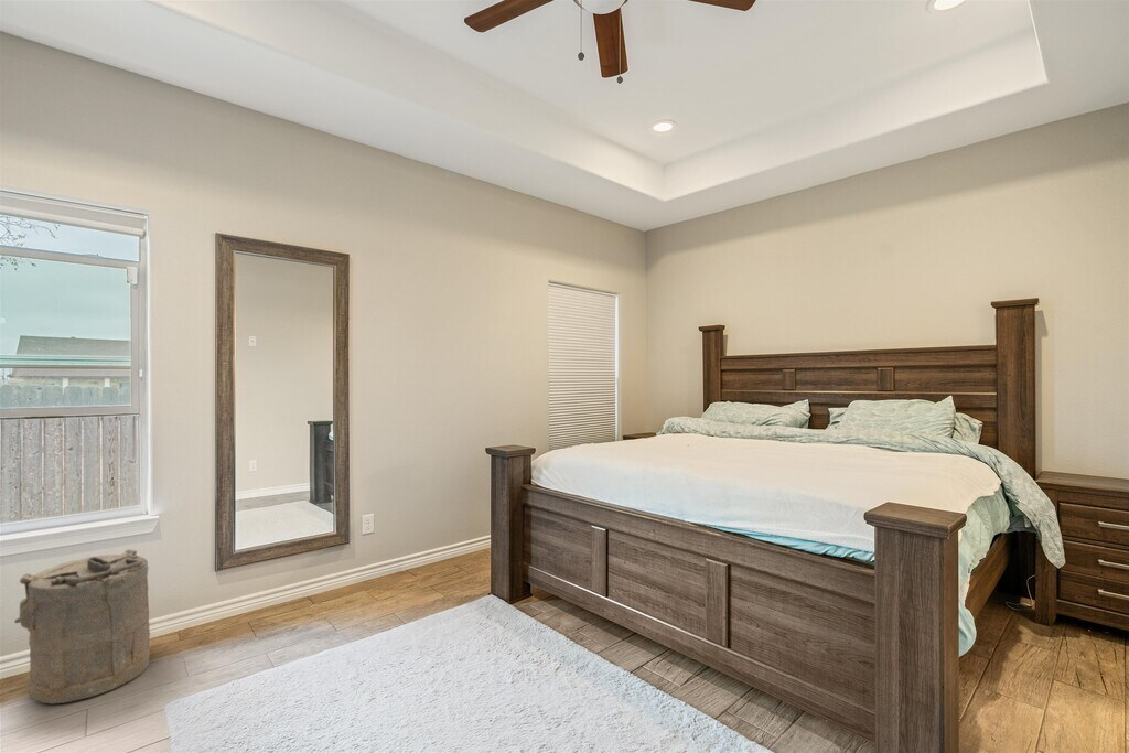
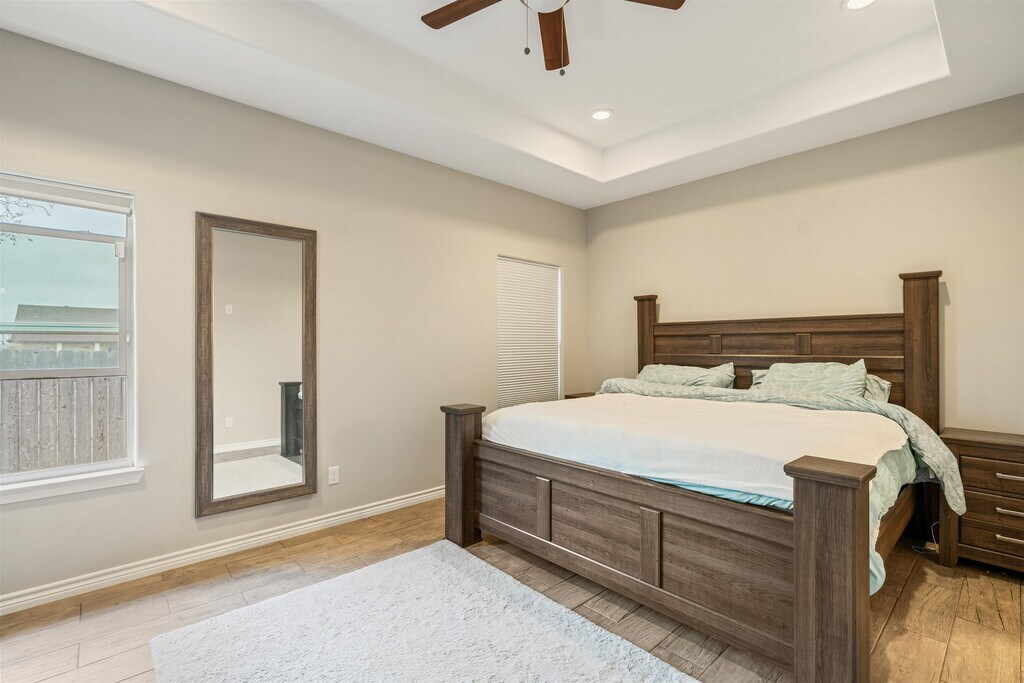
- laundry hamper (86, 618)
